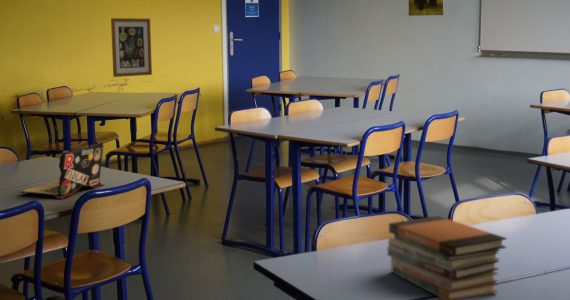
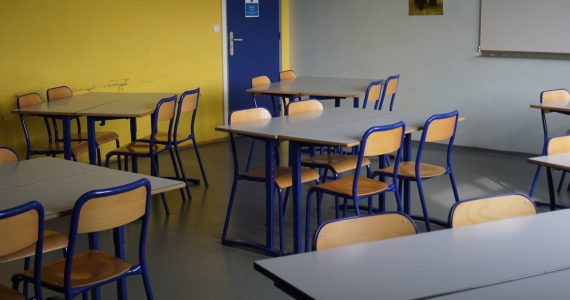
- laptop (61, 167)
- book stack (443, 255)
- wall art (131, 47)
